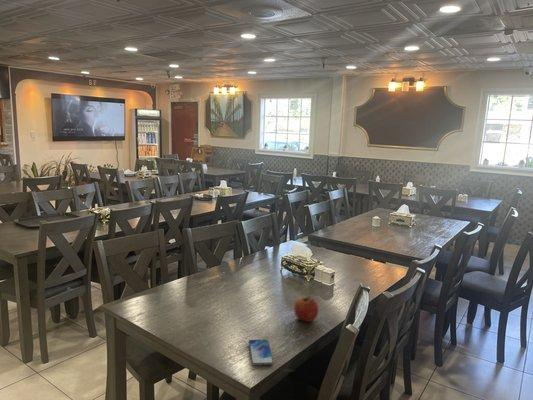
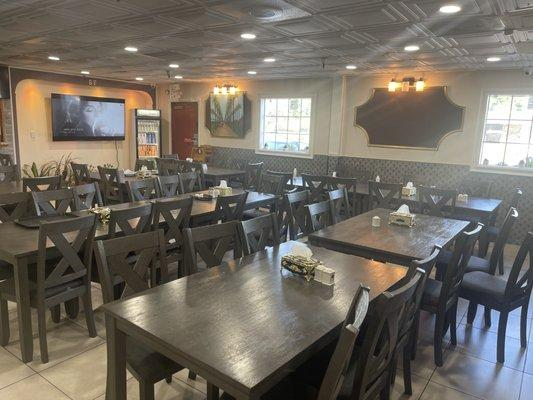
- smartphone (260, 351)
- apple (306, 307)
